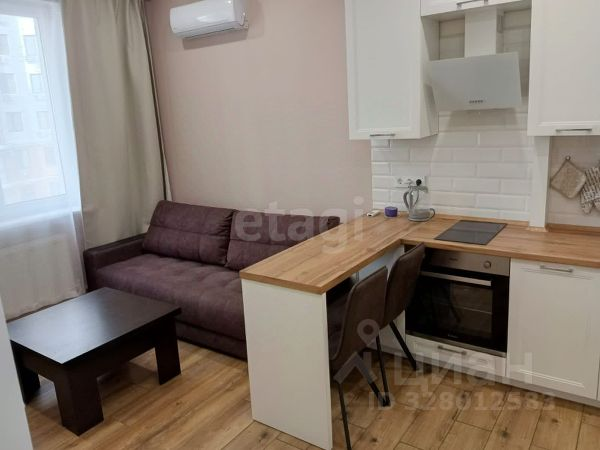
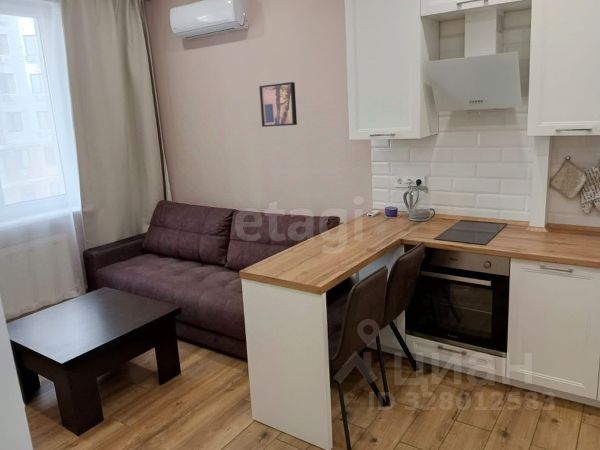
+ wall art (277, 105)
